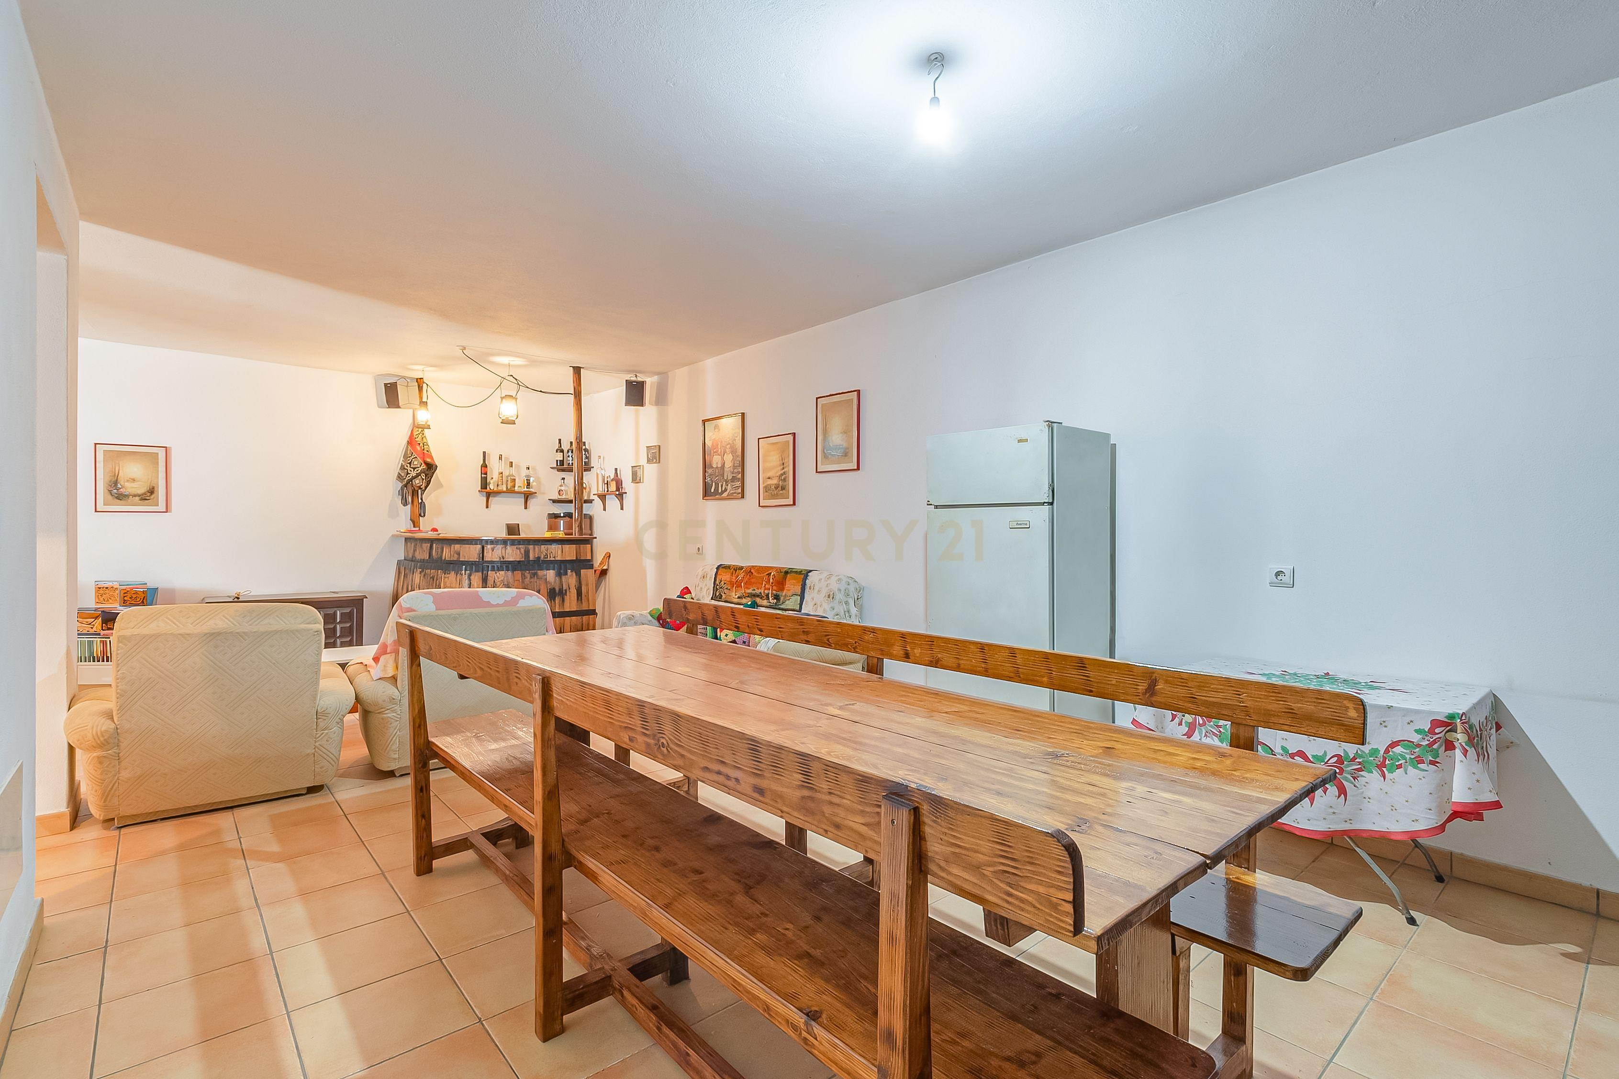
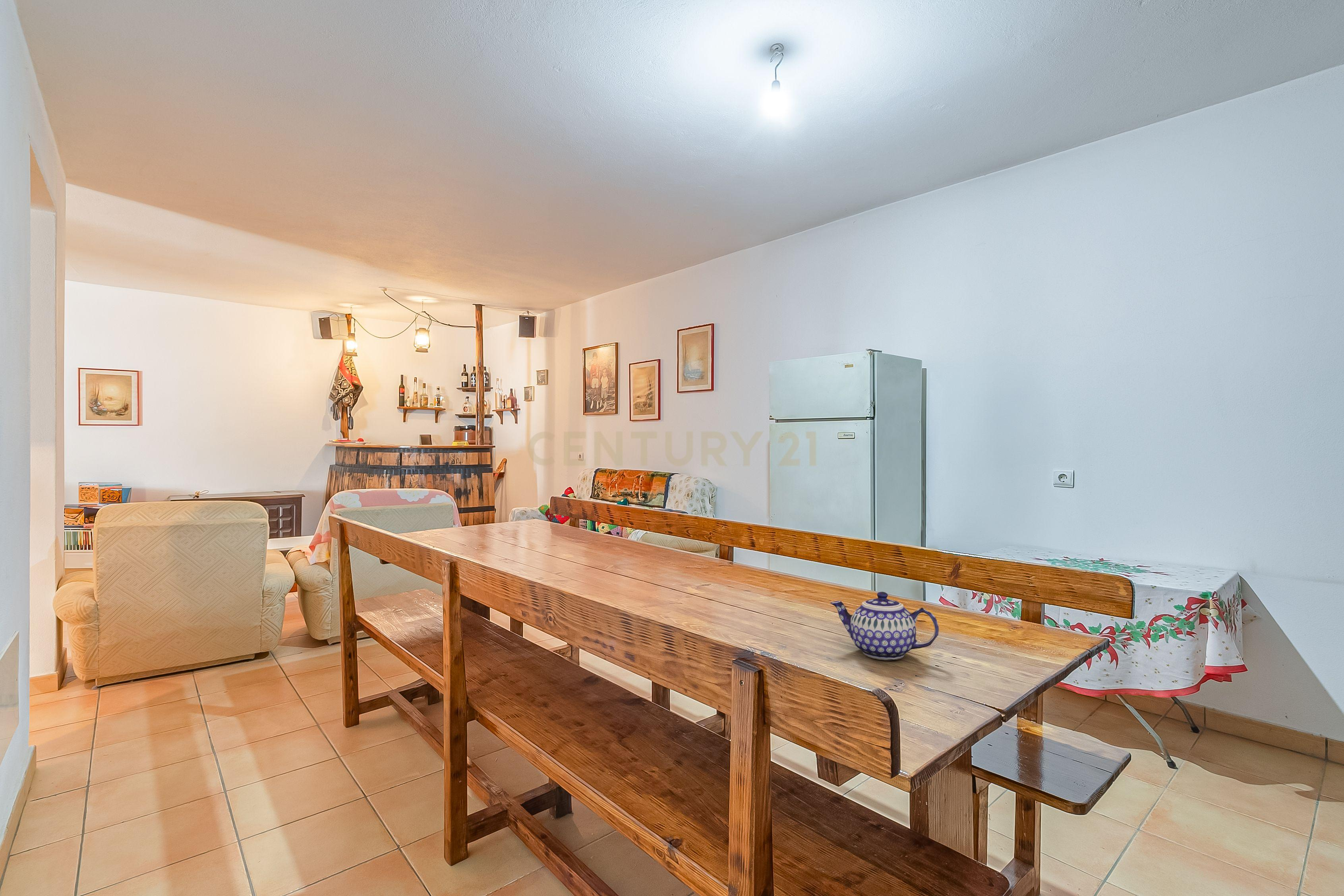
+ teapot (882, 623)
